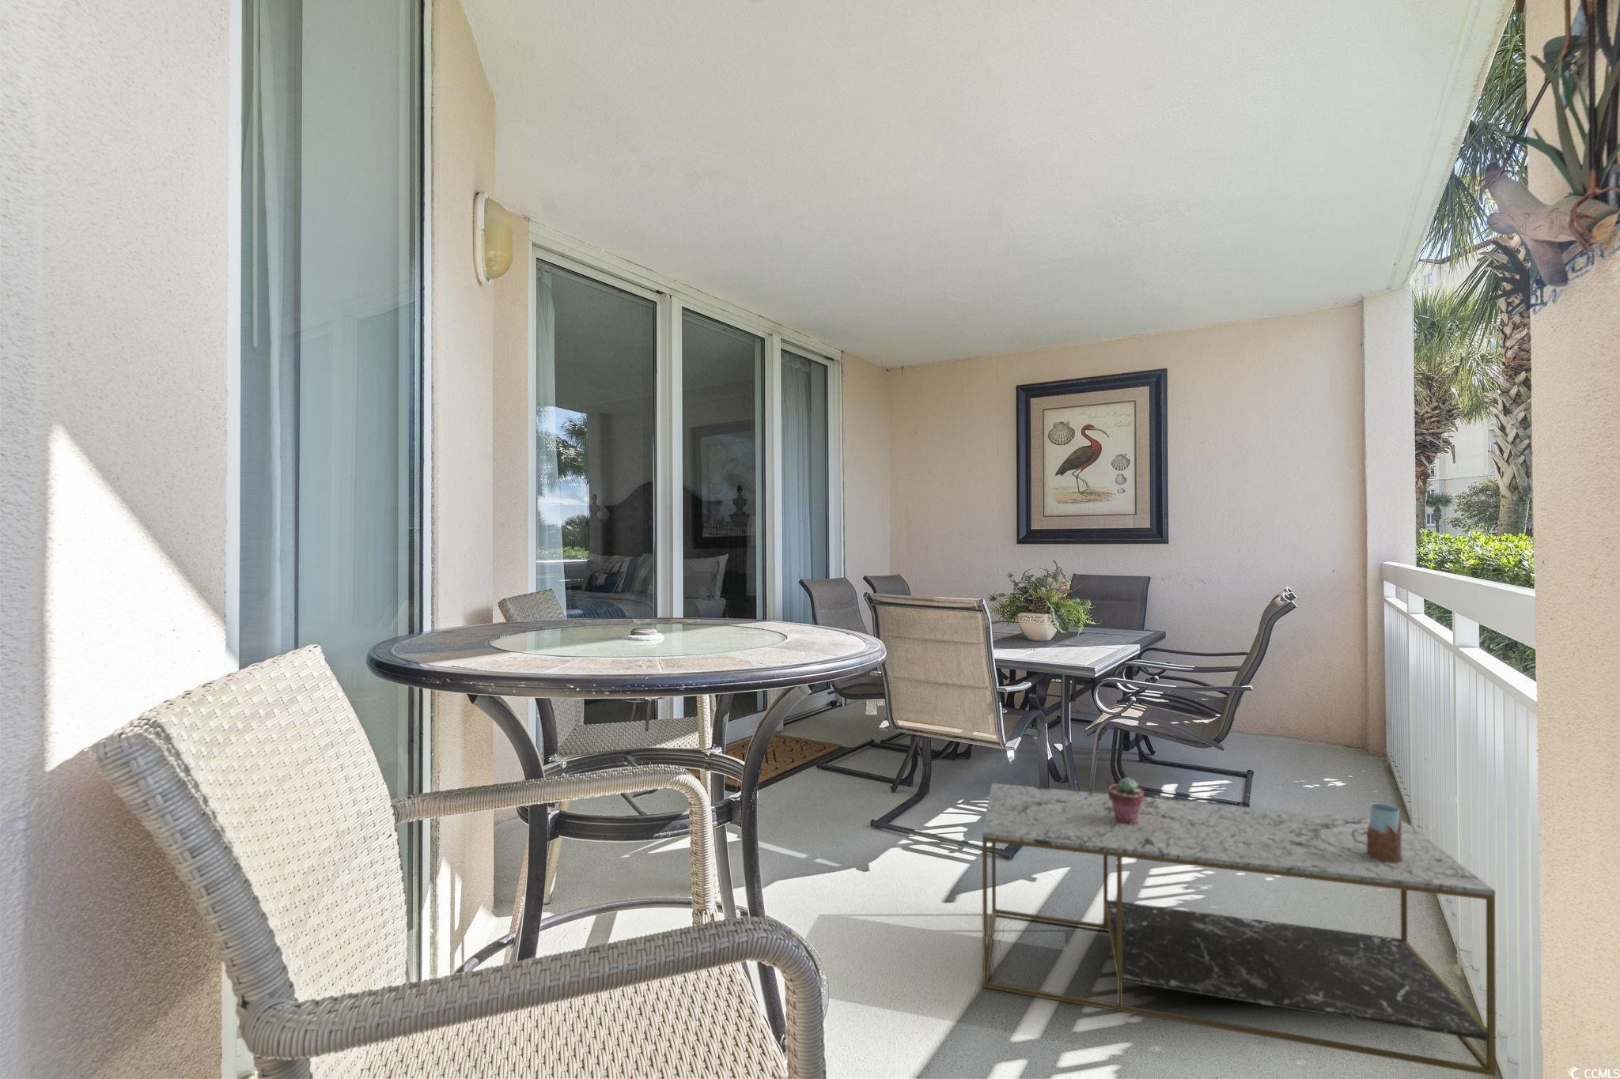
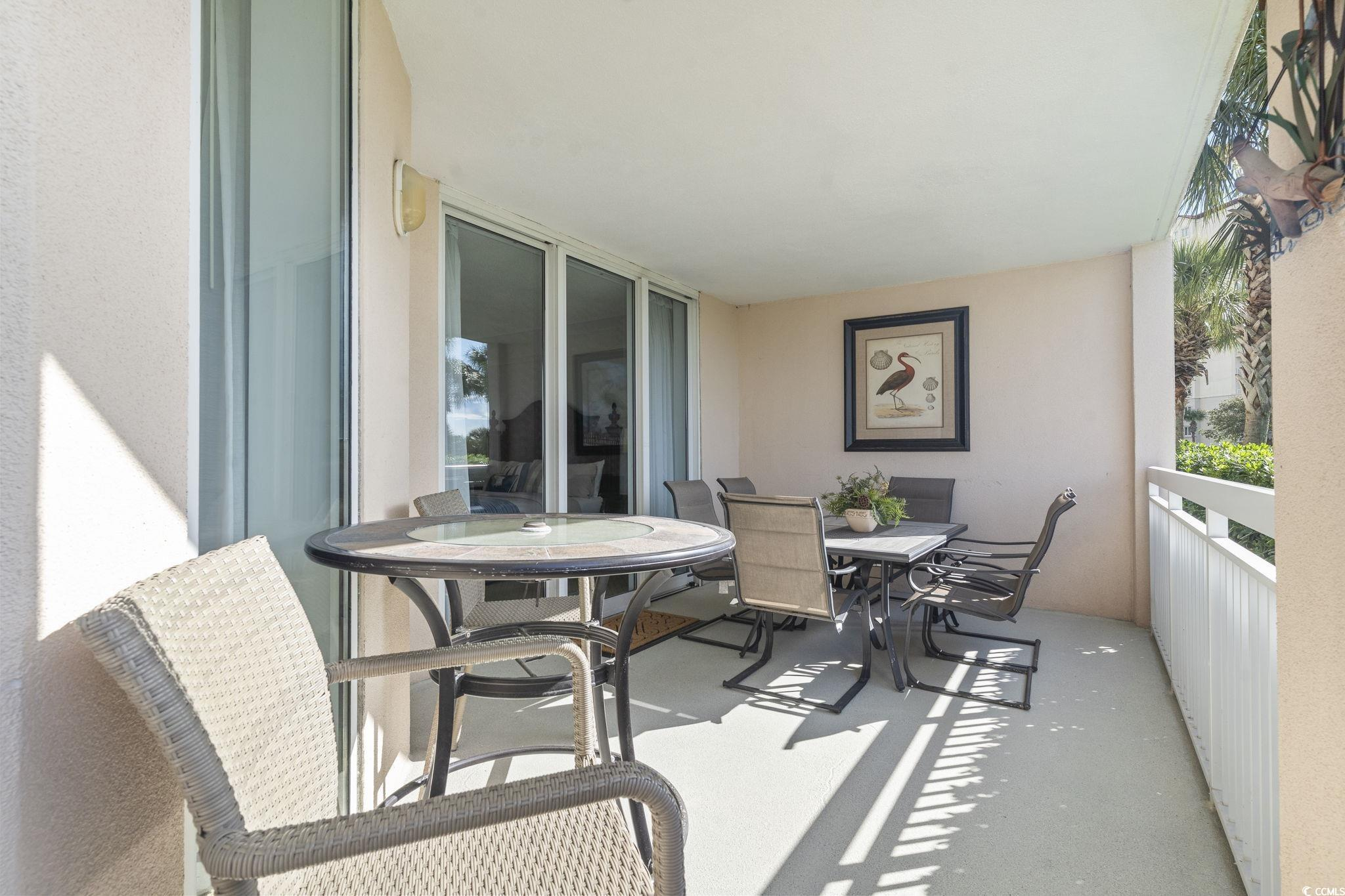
- drinking glass (1377, 831)
- potted succulent (1126, 797)
- coffee table (1197, 912)
